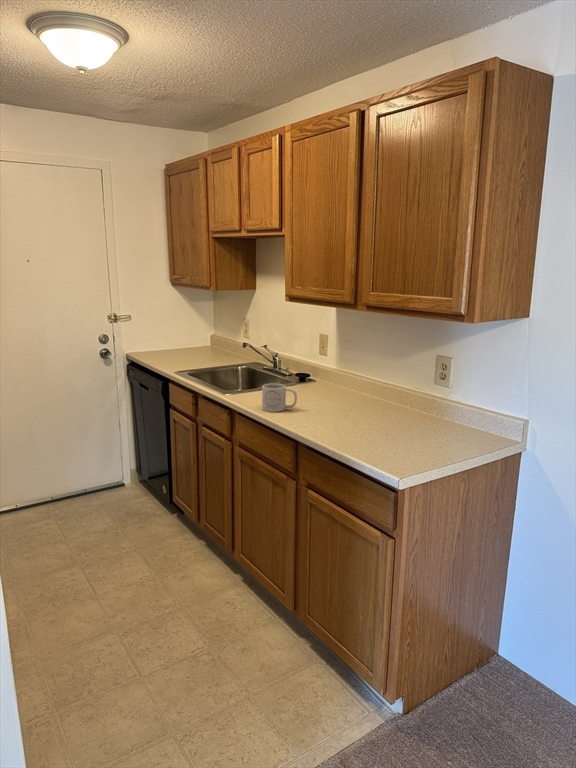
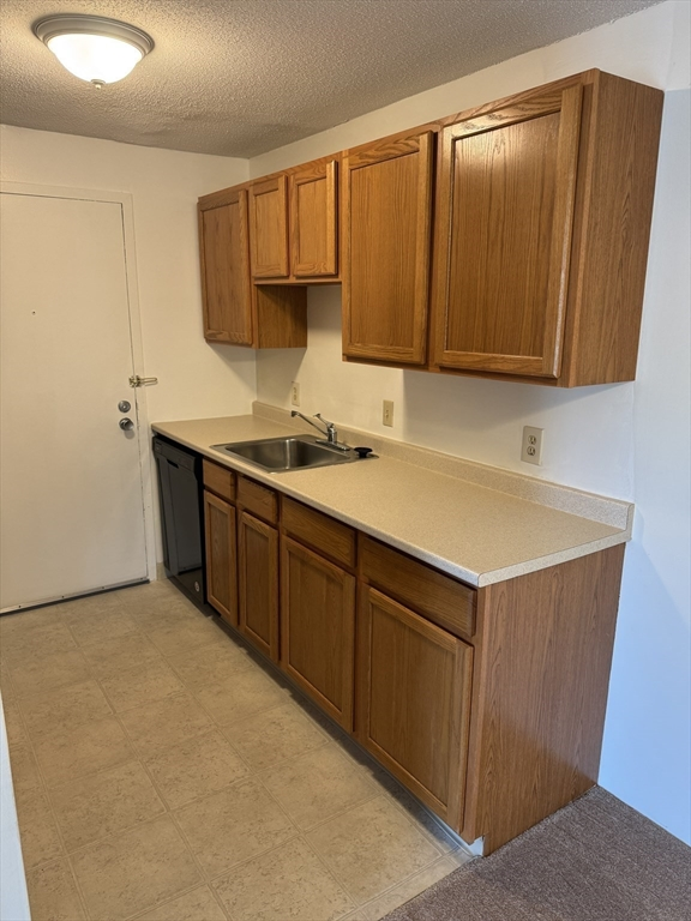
- mug (279, 397)
